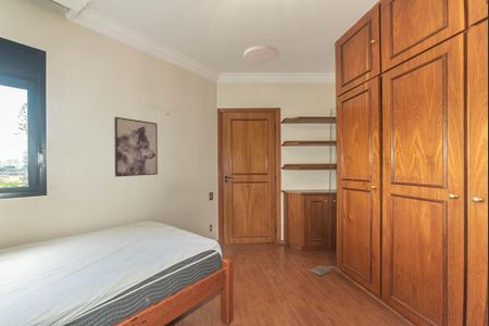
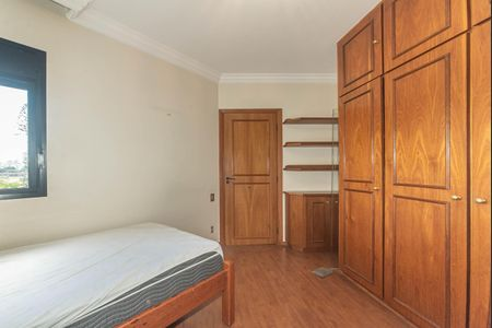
- ceiling light (261, 54)
- wall art (137, 148)
